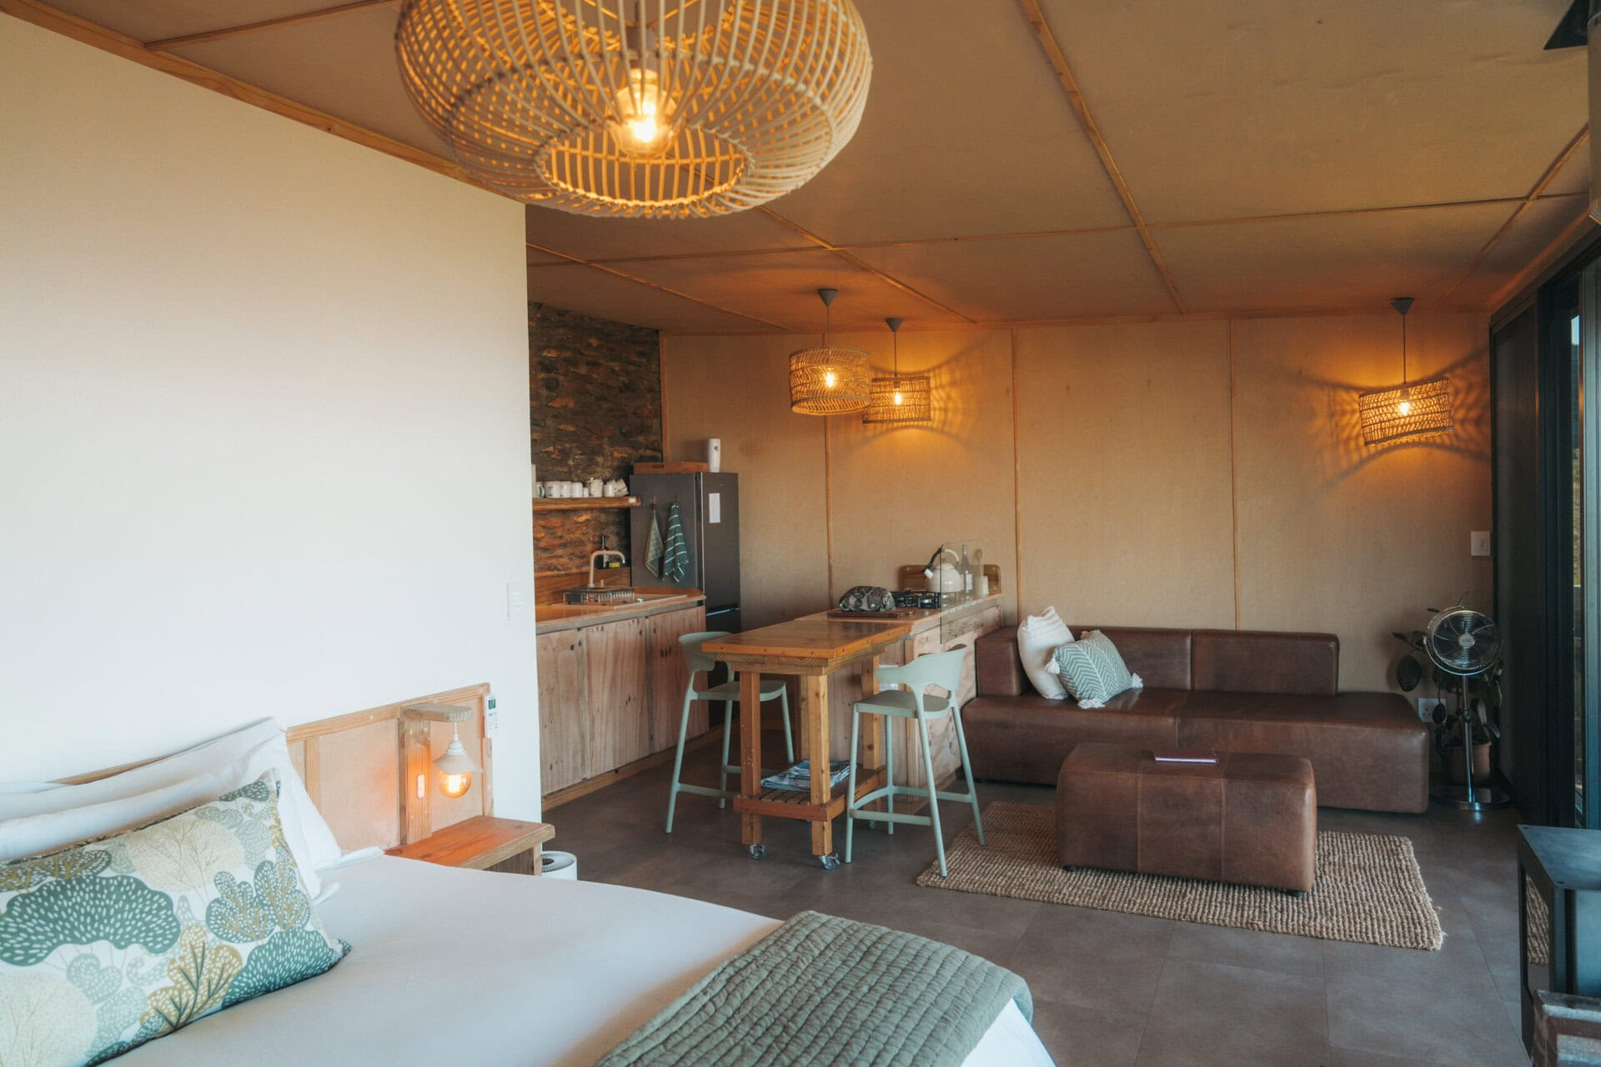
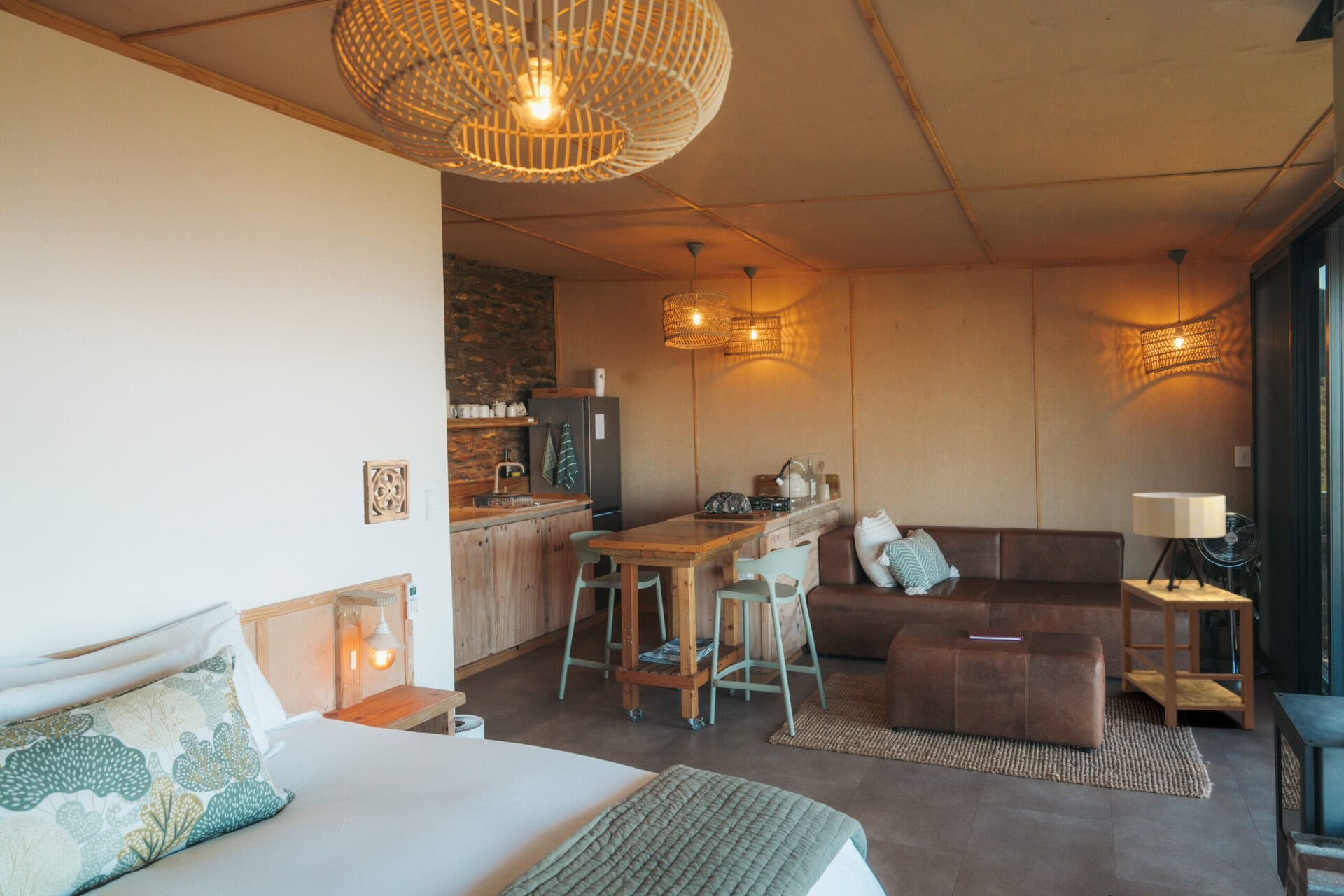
+ table lamp (1178, 541)
+ side table (1182, 648)
+ wall ornament (387, 491)
